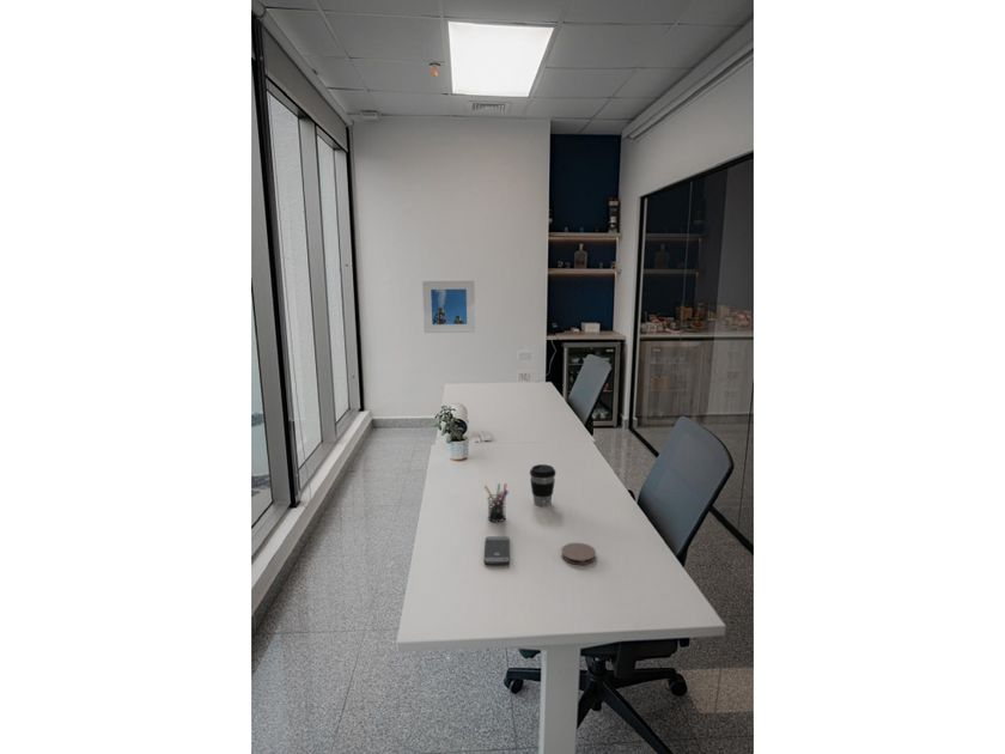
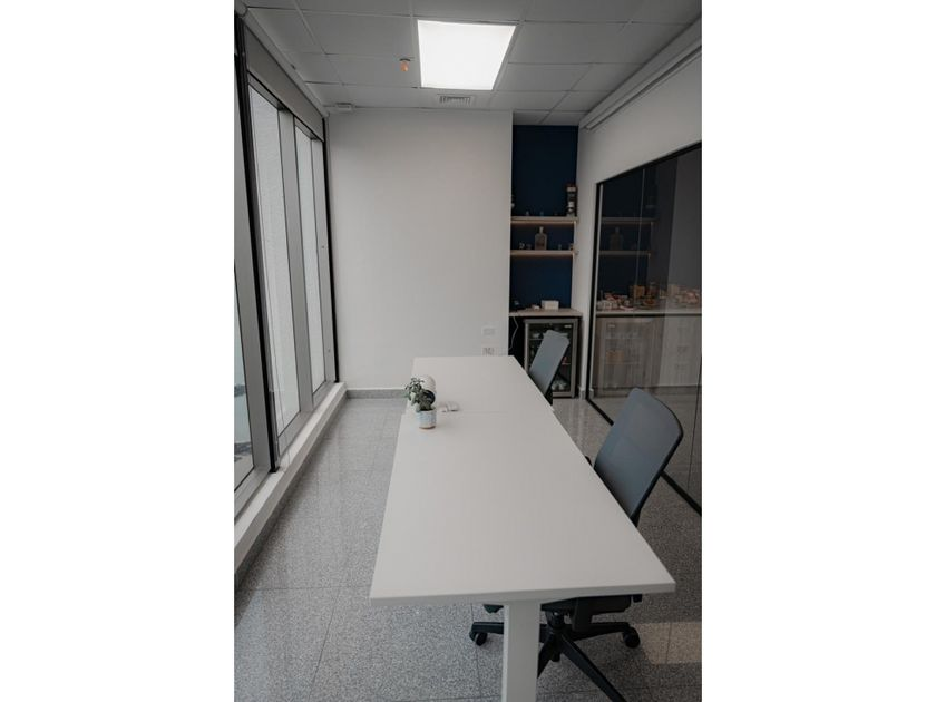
- coffee cup (542, 485)
- pen holder (498, 499)
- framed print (449, 306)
- smartphone (497, 549)
- coaster (578, 553)
